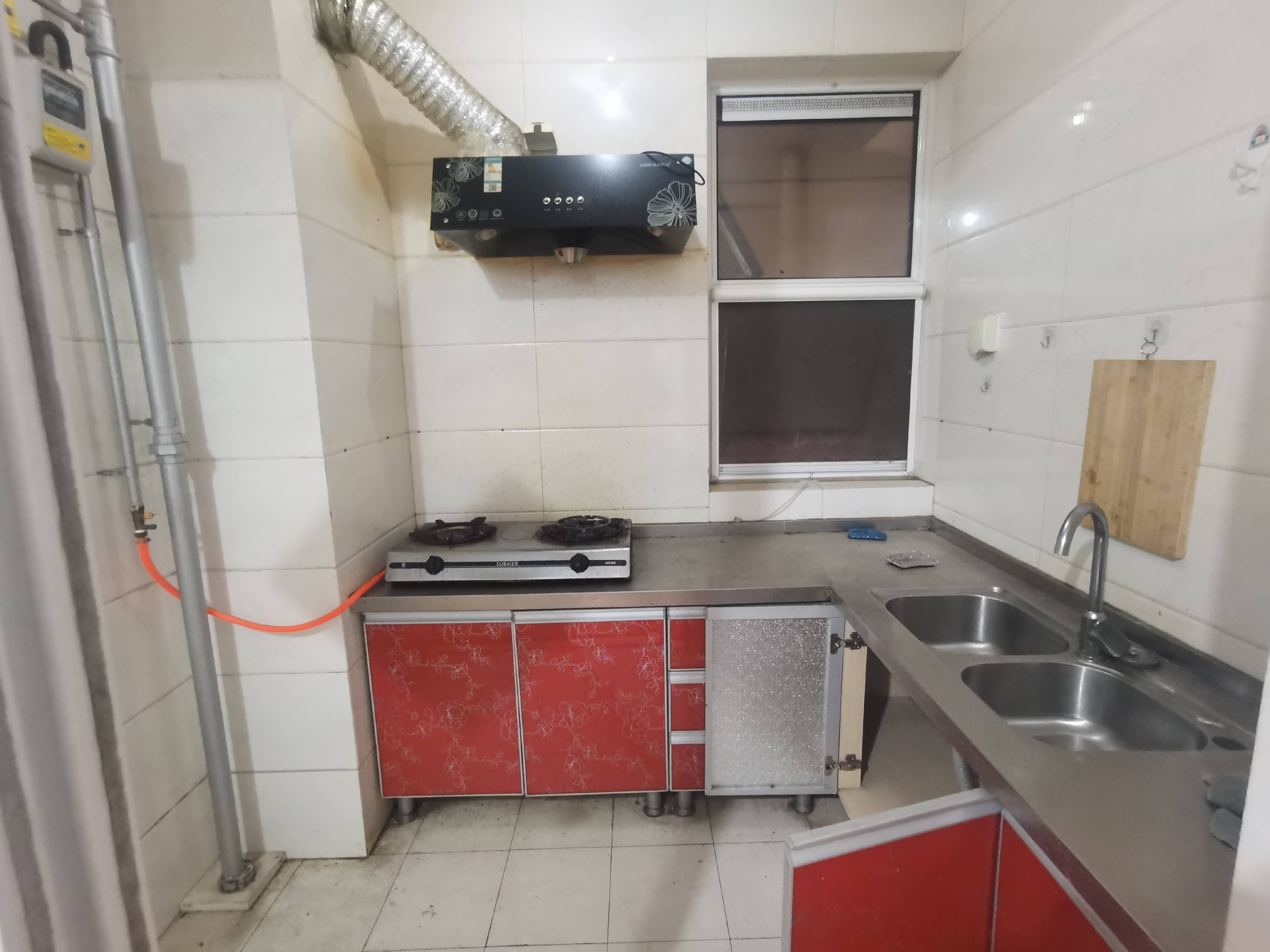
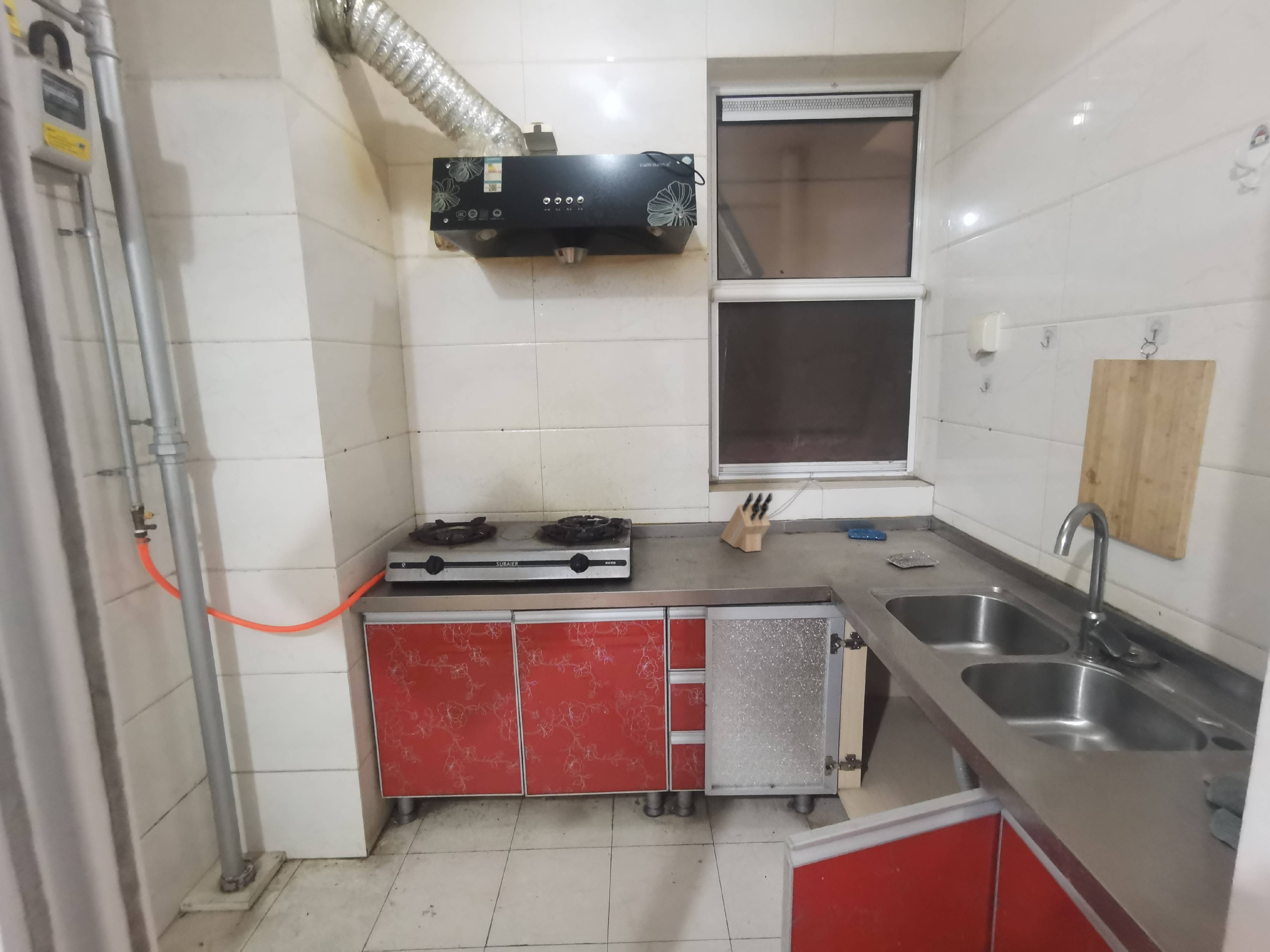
+ knife block (747, 517)
